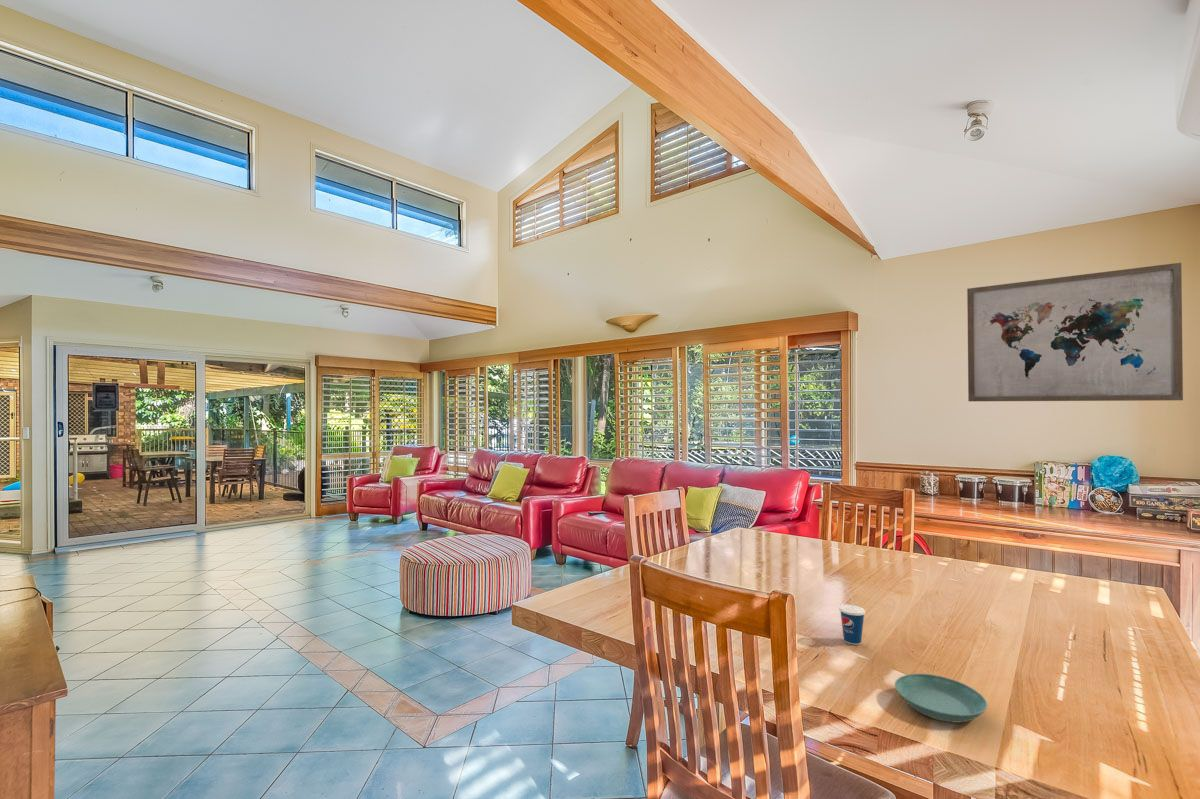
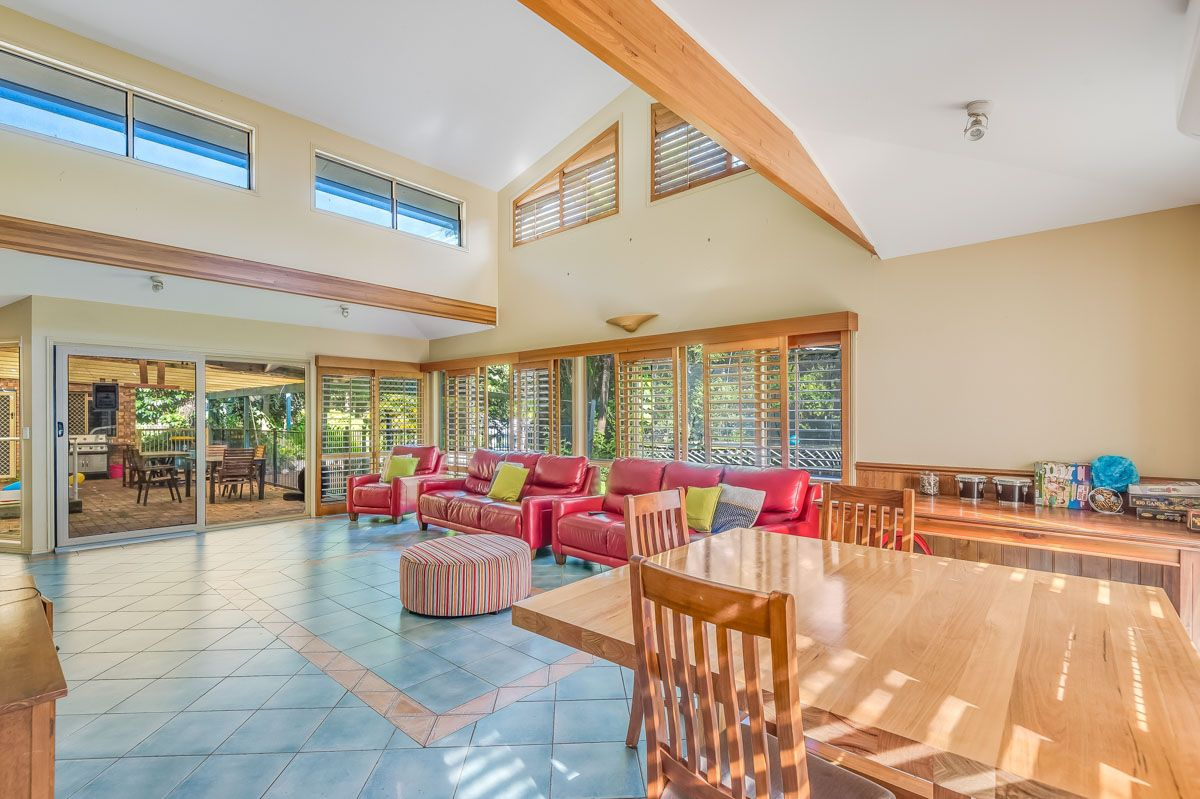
- wall art (1064, 339)
- cup (852, 616)
- saucer (939, 699)
